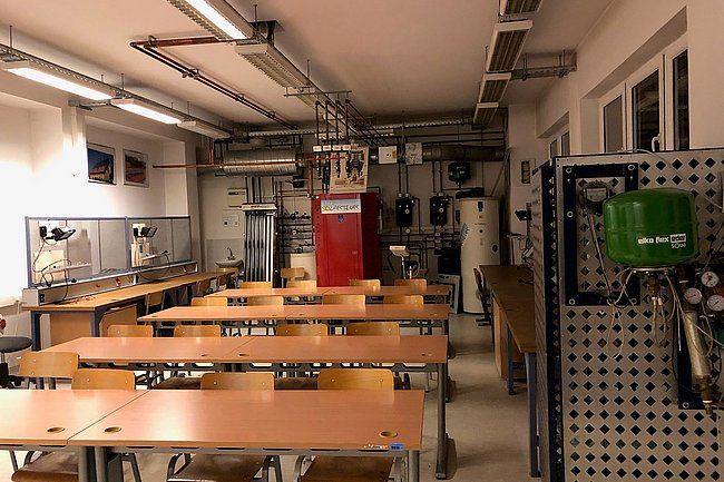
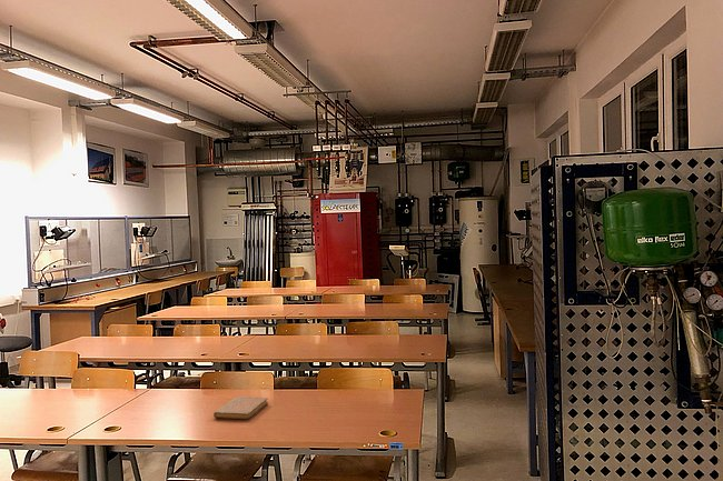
+ notebook (241, 407)
